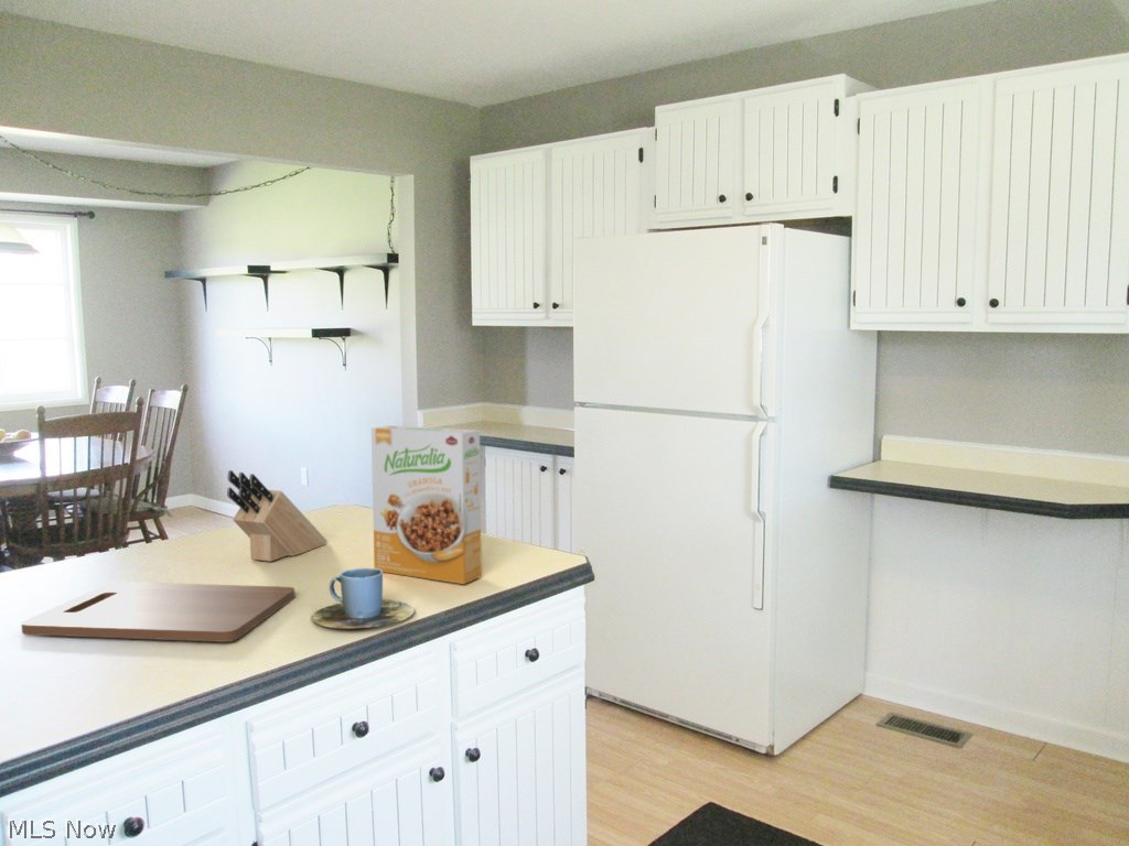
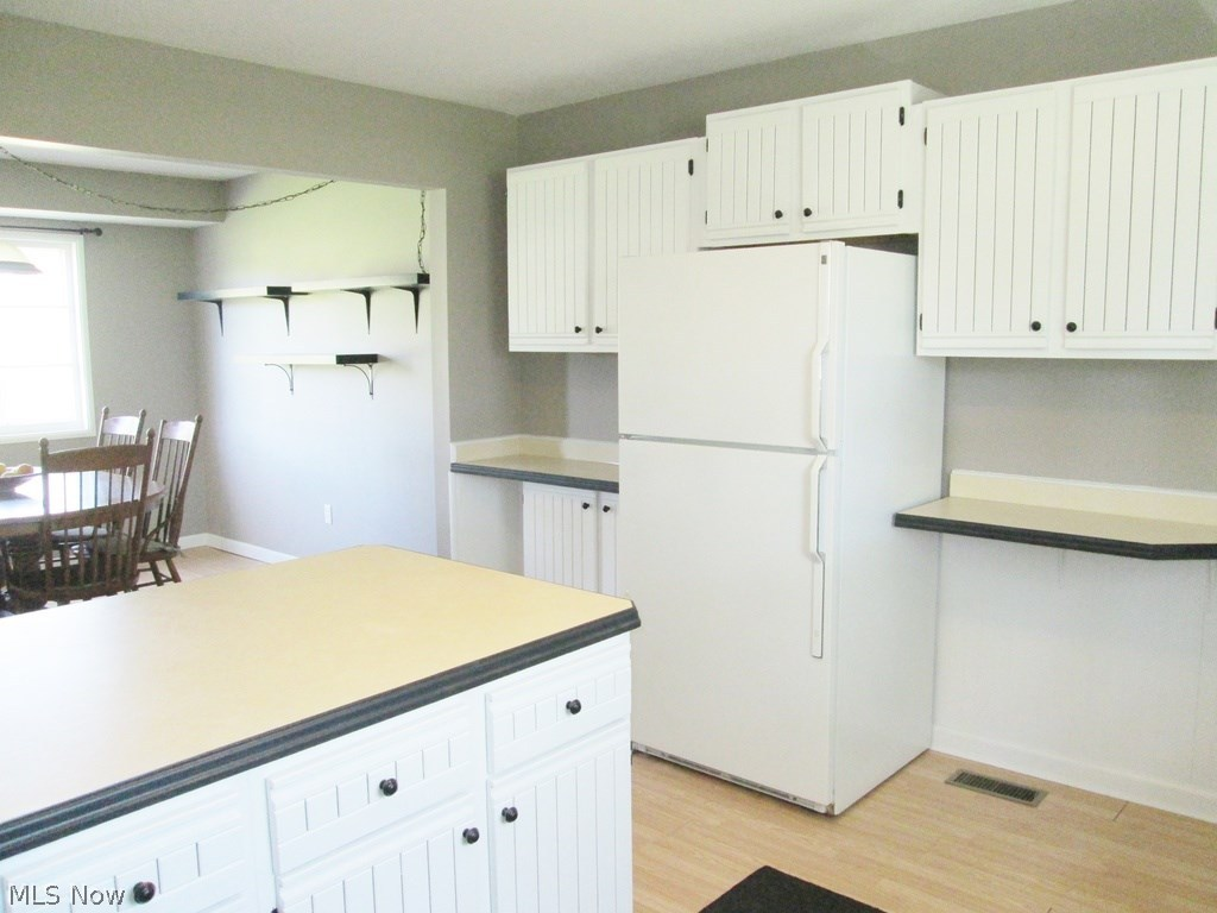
- cutting board (166, 608)
- knife block (276, 510)
- cereal box (426, 501)
- cup (362, 593)
